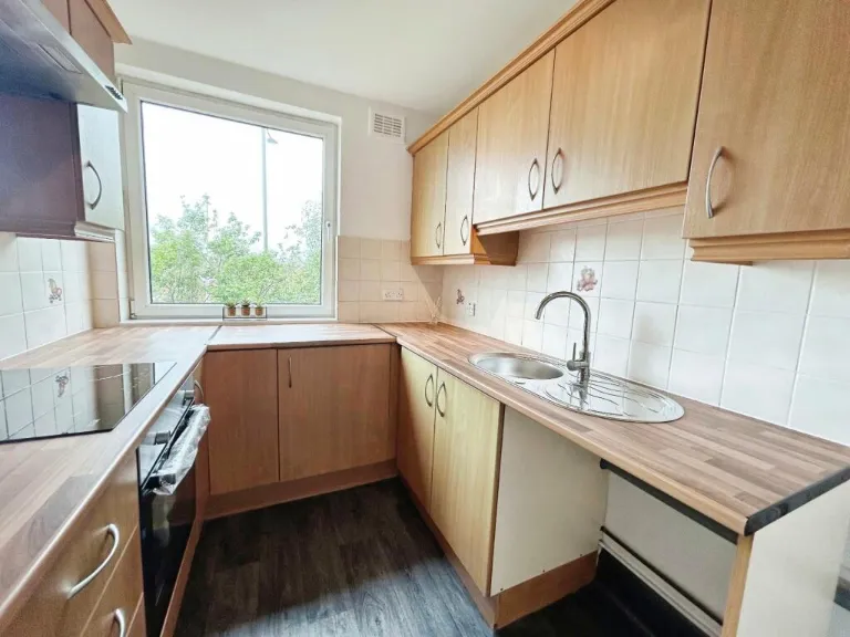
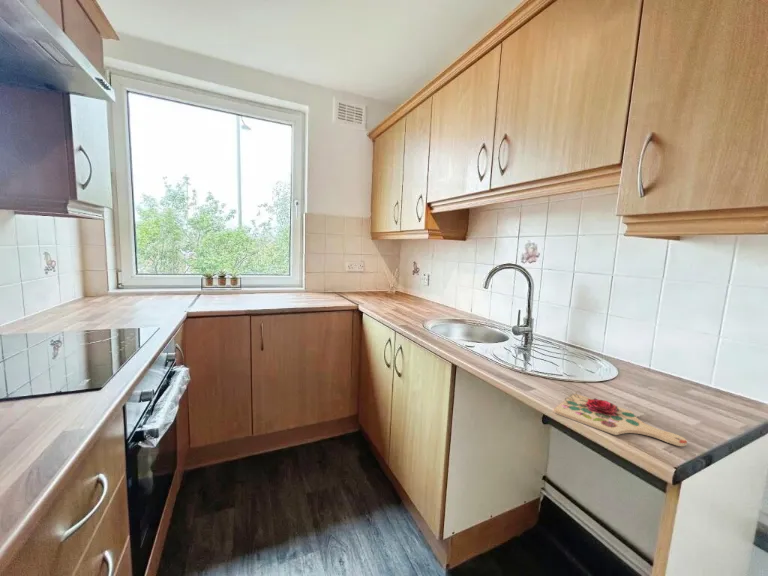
+ cutting board (619, 416)
